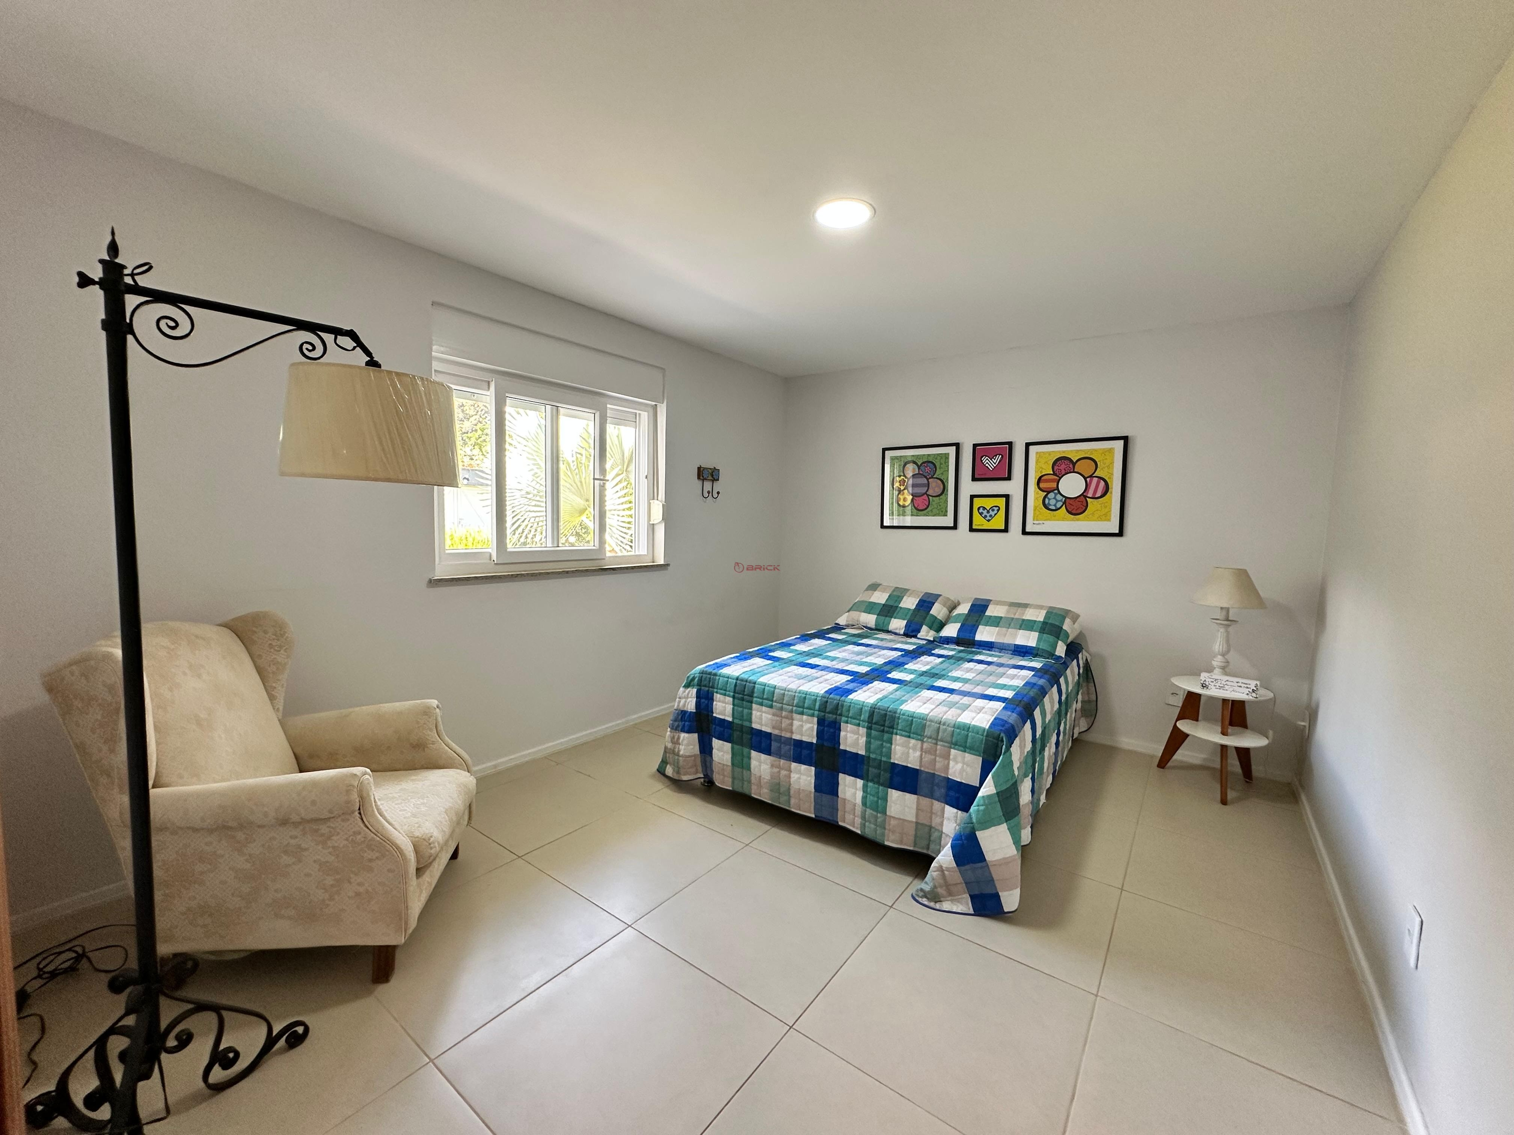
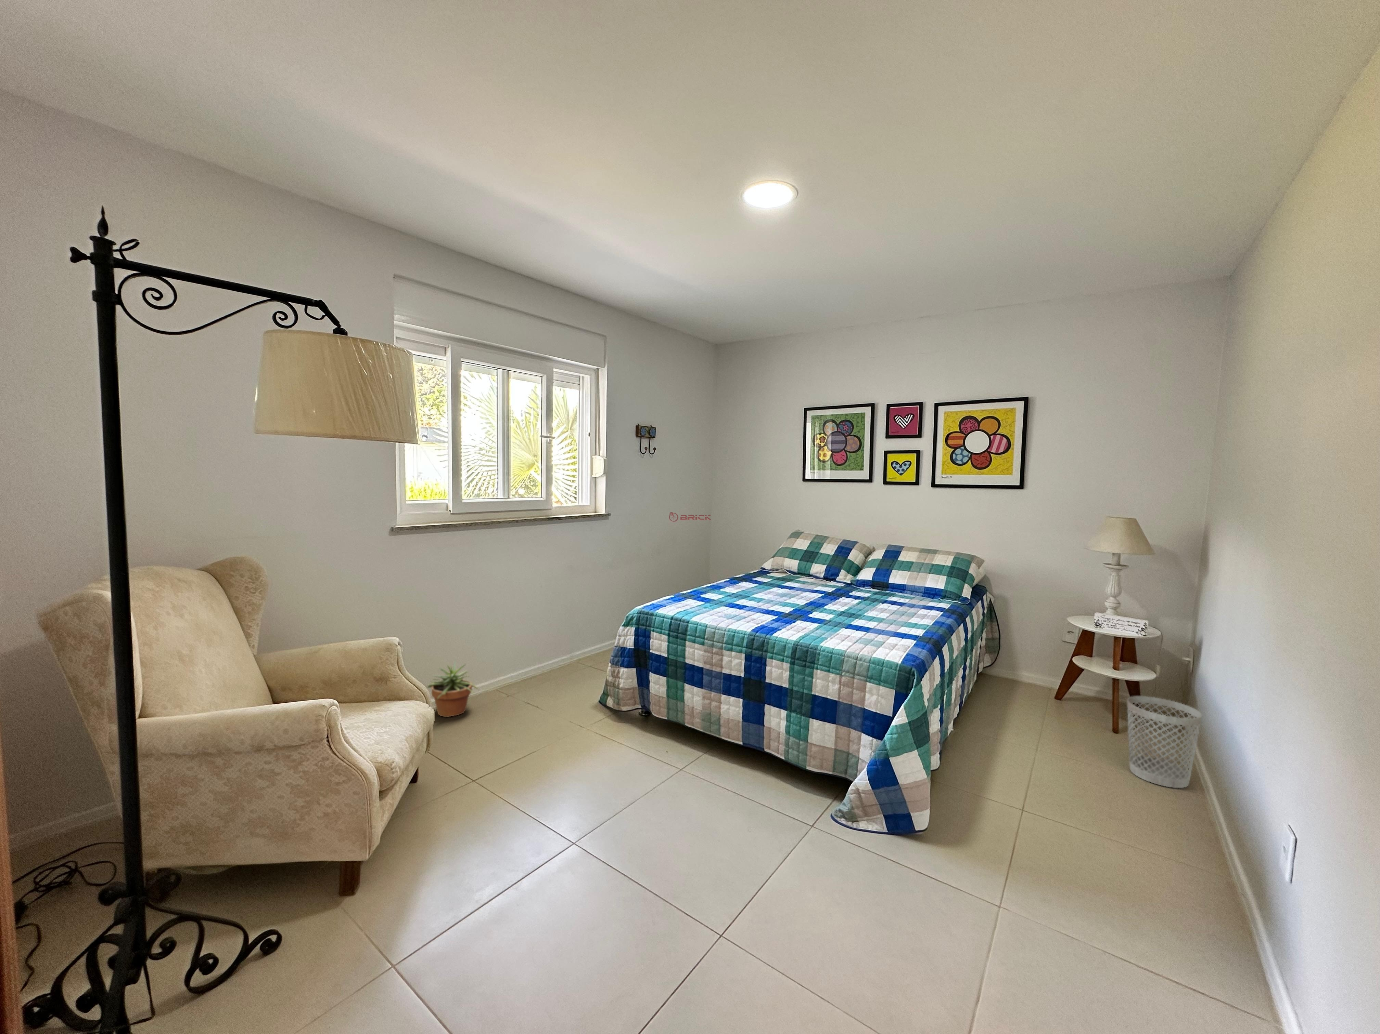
+ wastebasket (1161, 742)
+ potted plant (453, 688)
